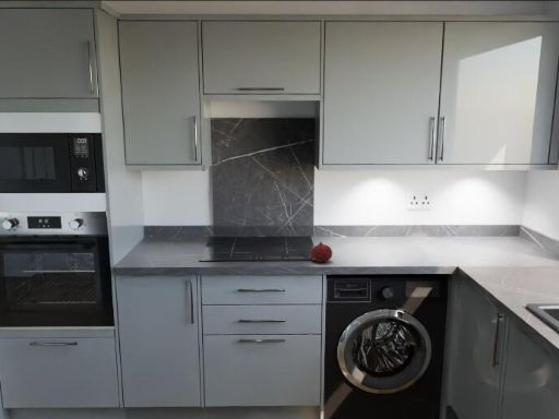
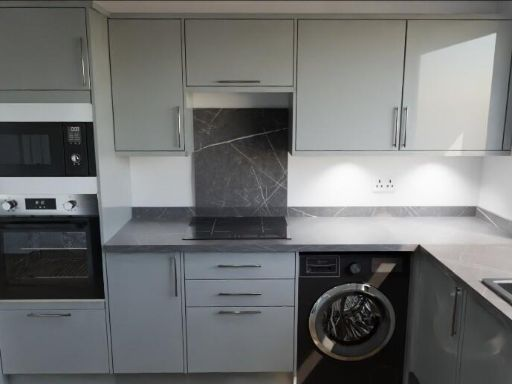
- fruit (321, 251)
